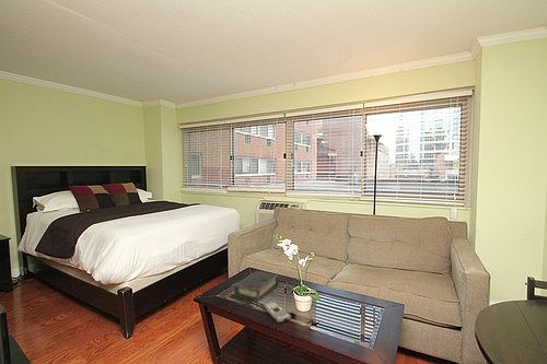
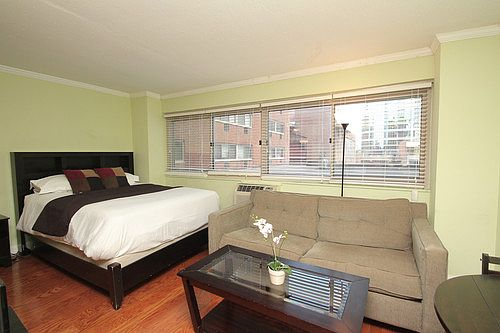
- book (257, 284)
- remote control (276, 310)
